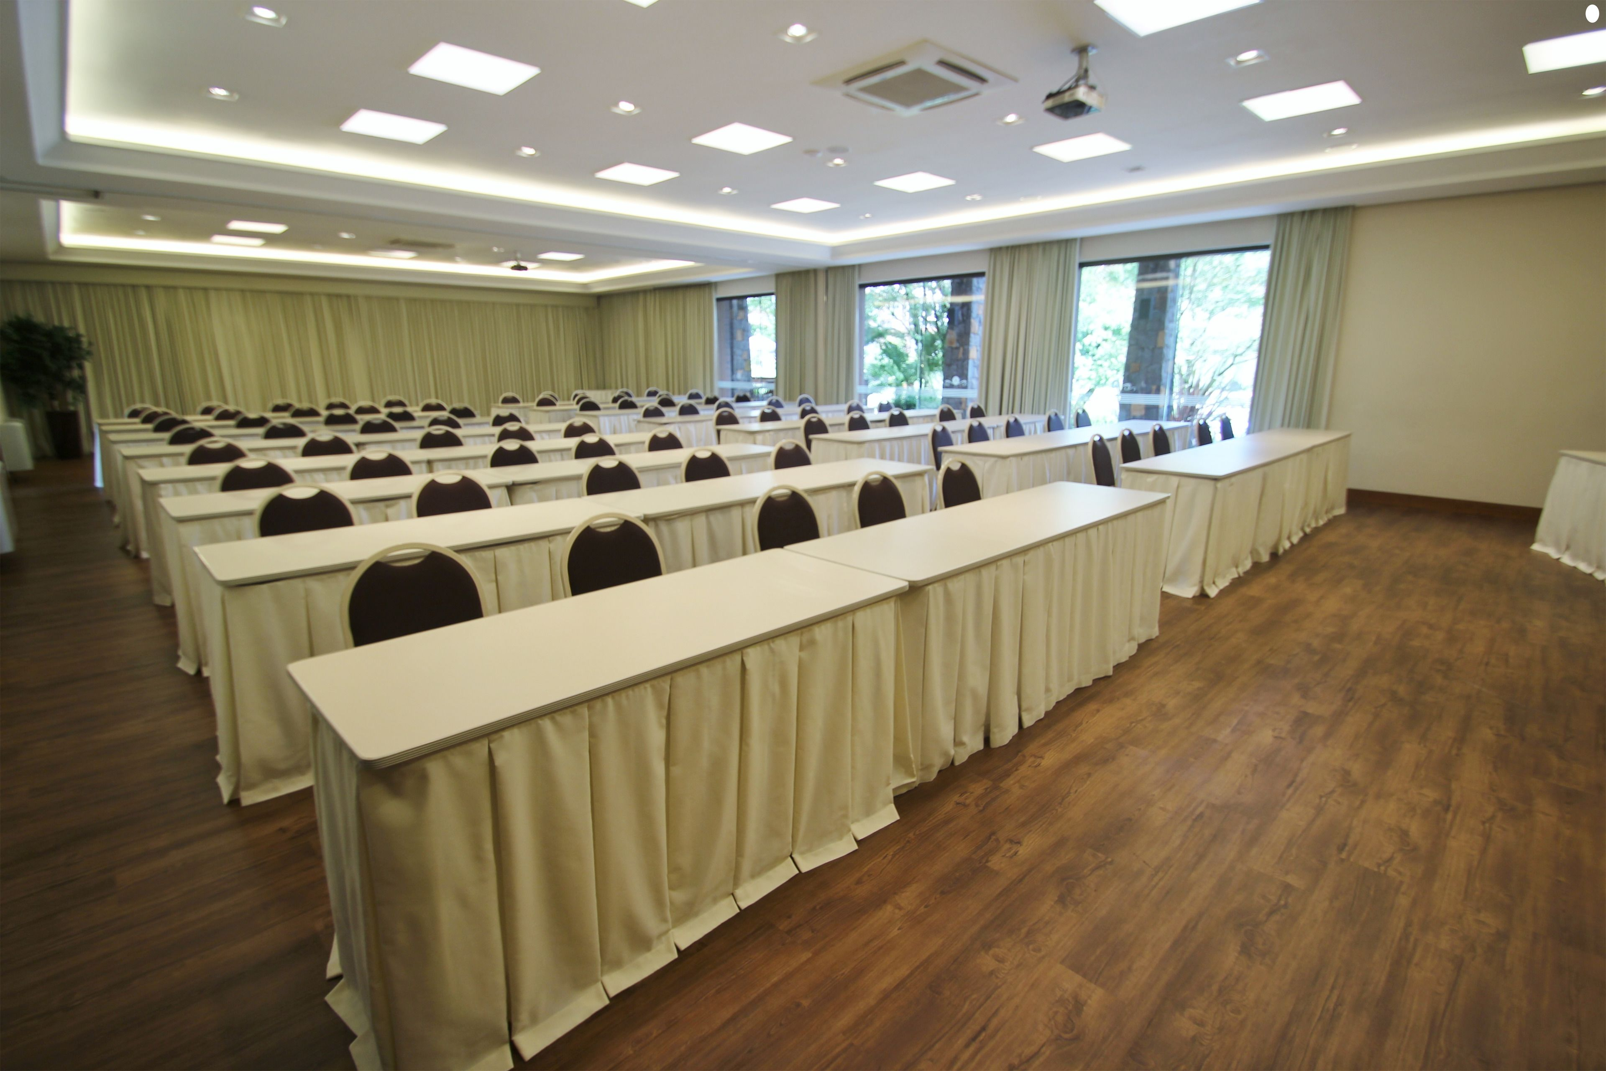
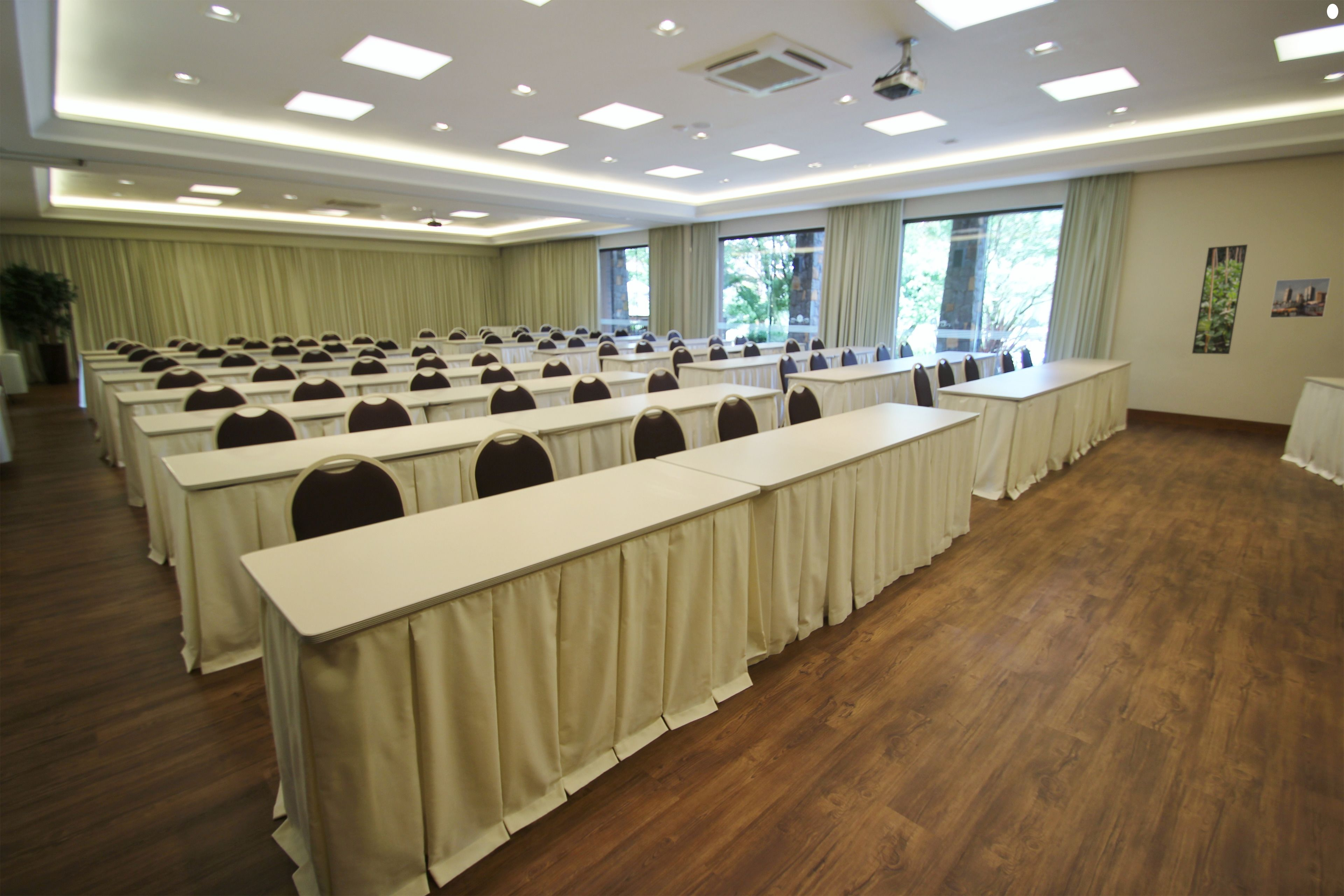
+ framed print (1299, 298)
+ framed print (1219, 301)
